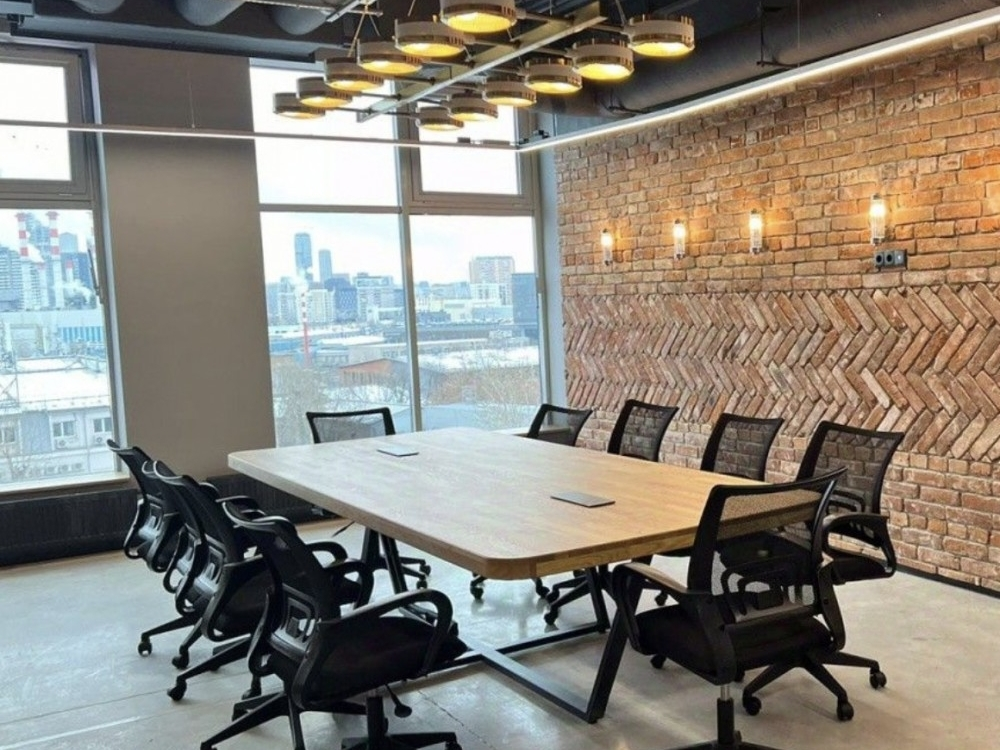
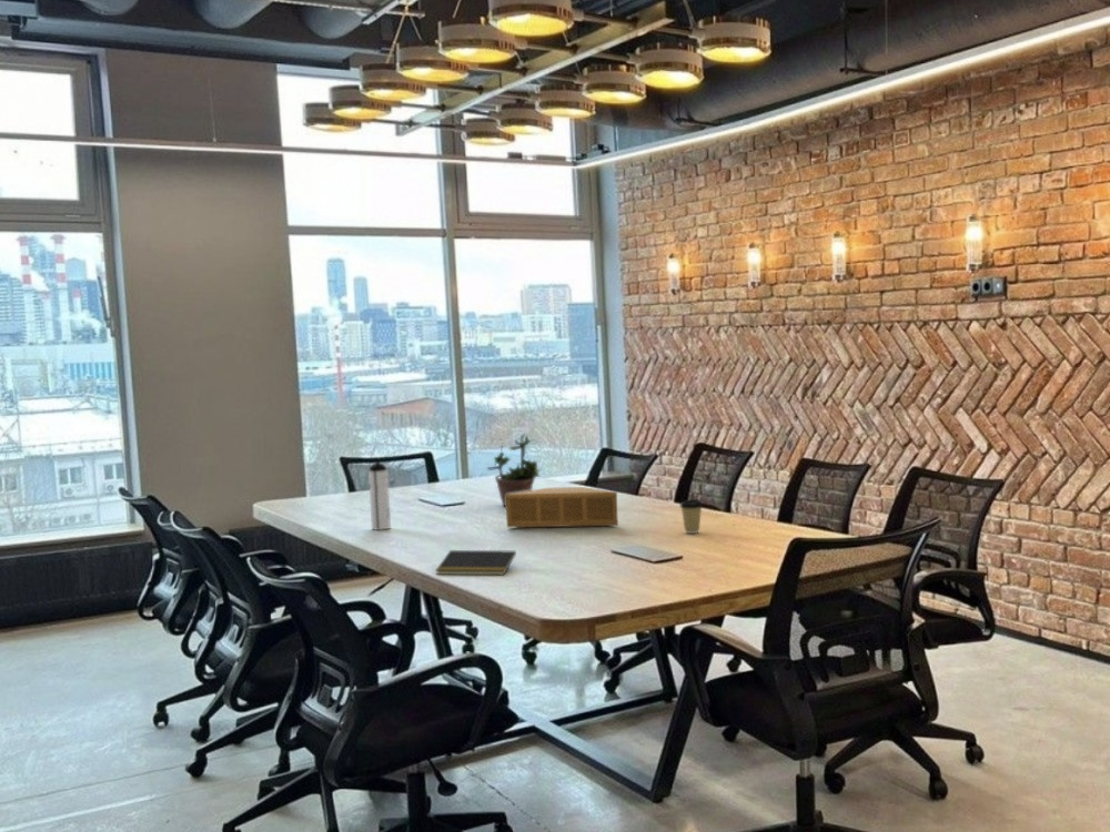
+ notepad (476, 562)
+ coffee cup (692, 516)
+ water bottle (379, 494)
+ potted plant (516, 467)
+ speaker (563, 507)
